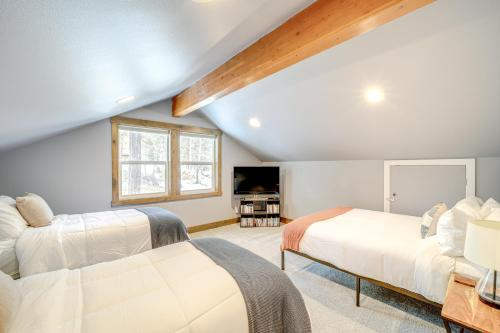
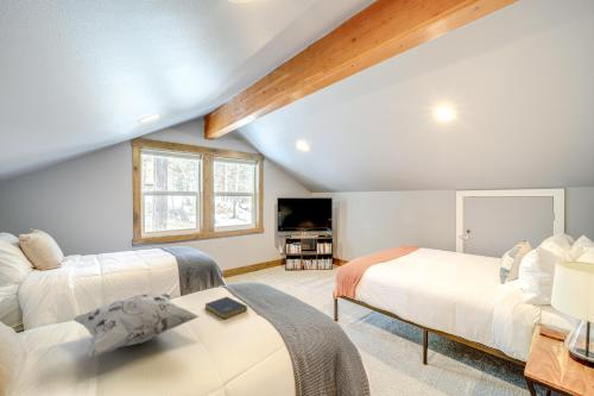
+ book (225, 306)
+ decorative pillow (137, 318)
